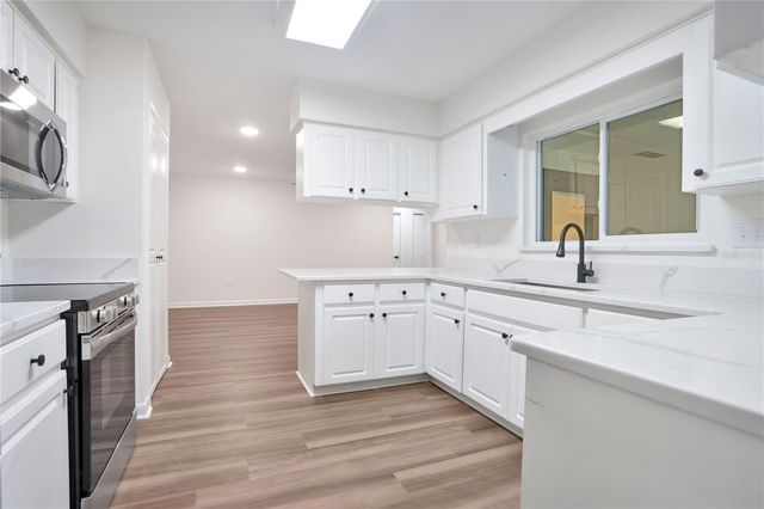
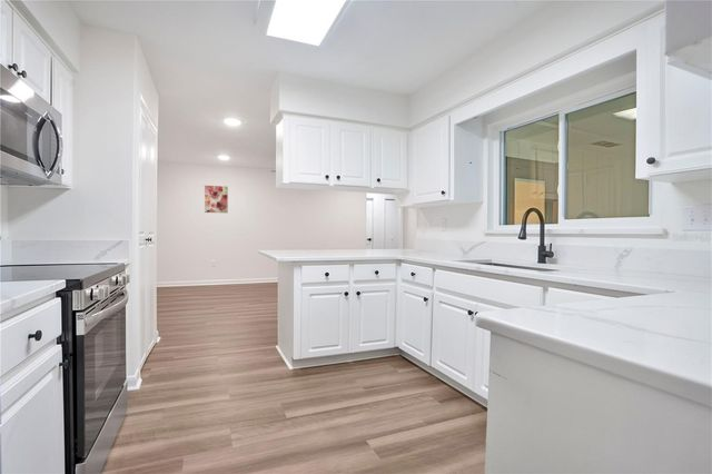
+ wall art (216, 199)
